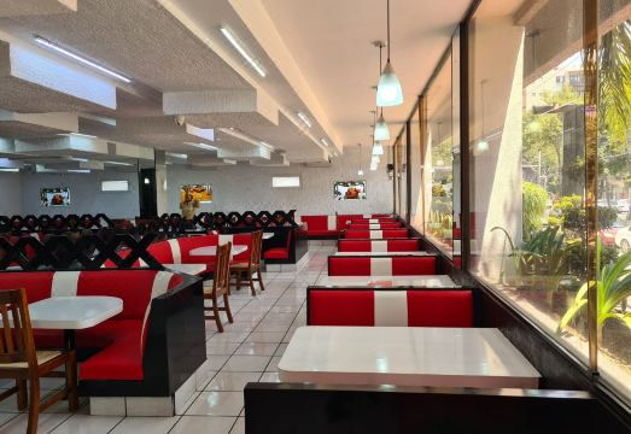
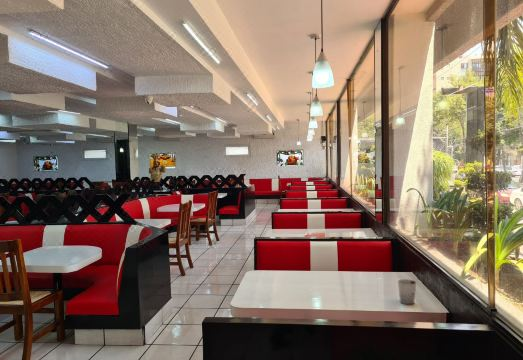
+ cup (408, 291)
